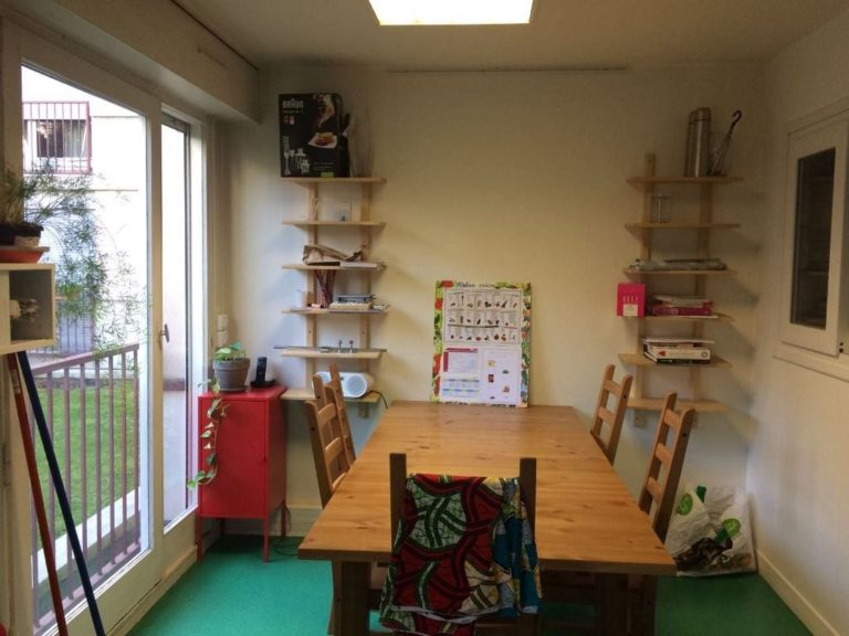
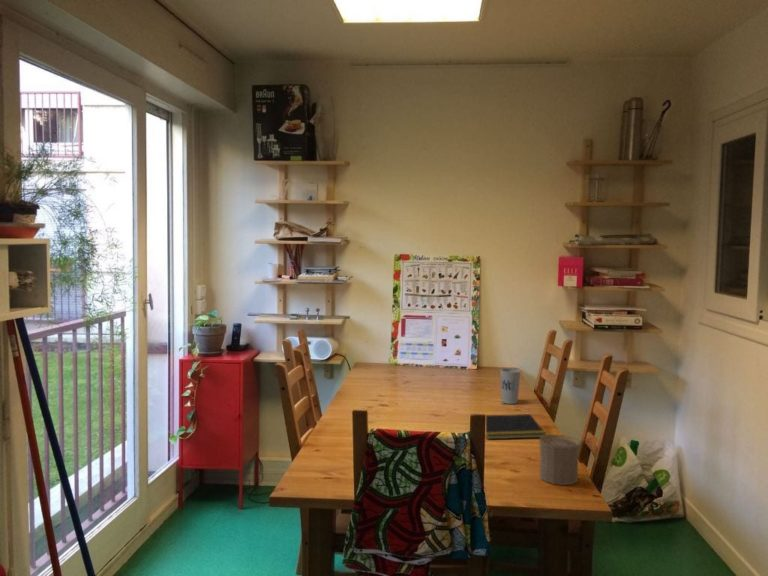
+ notepad (509, 426)
+ cup (559, 459)
+ cup (509, 386)
